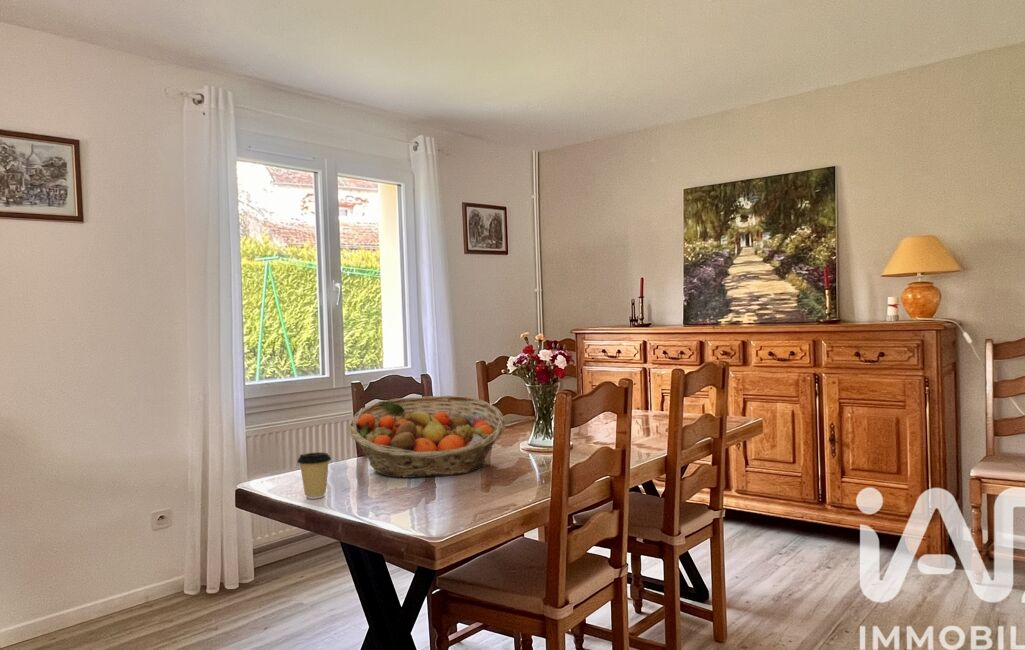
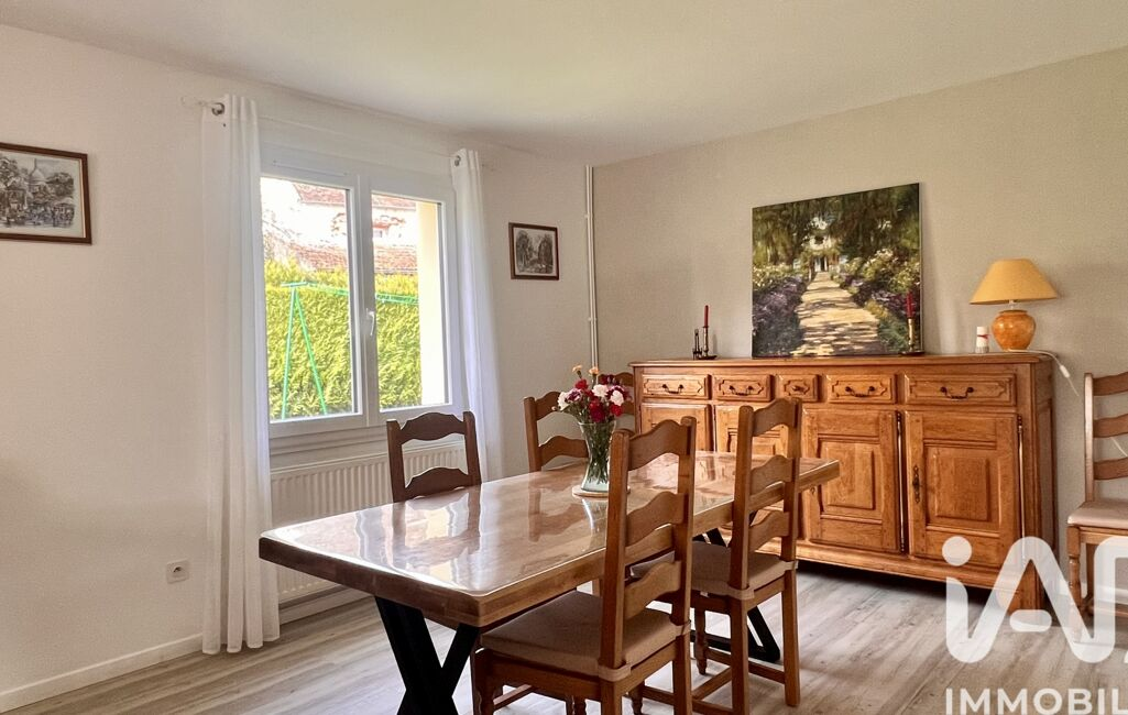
- fruit basket (428, 434)
- coffee cup (314, 474)
